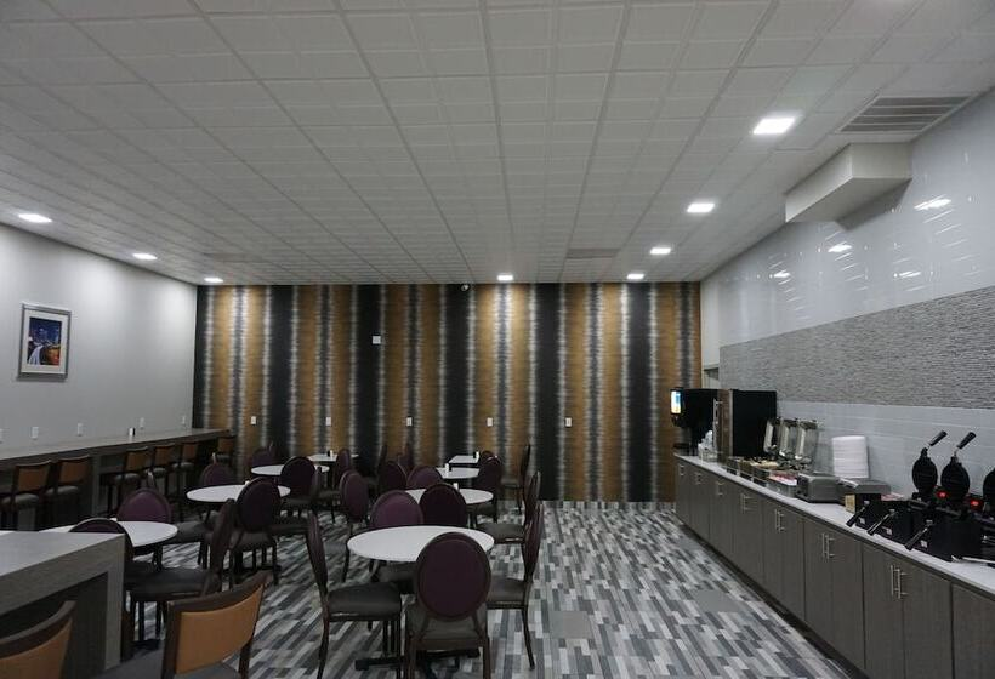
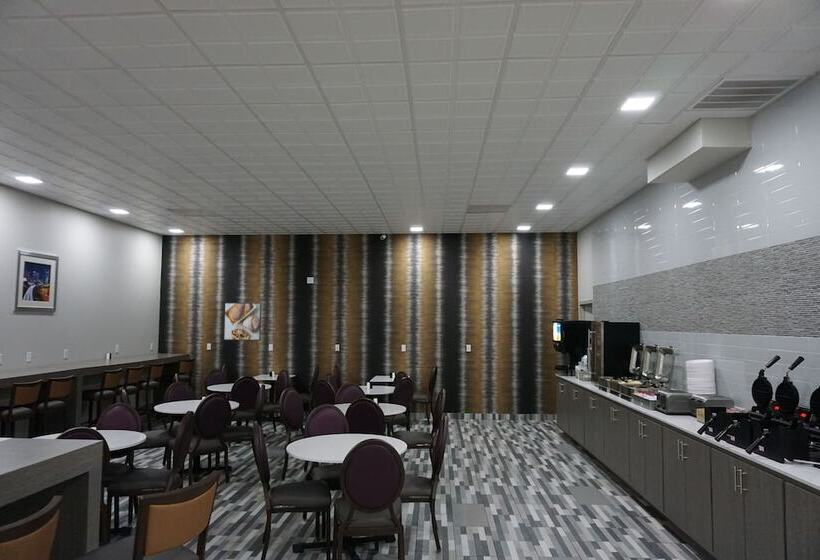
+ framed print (242, 321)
